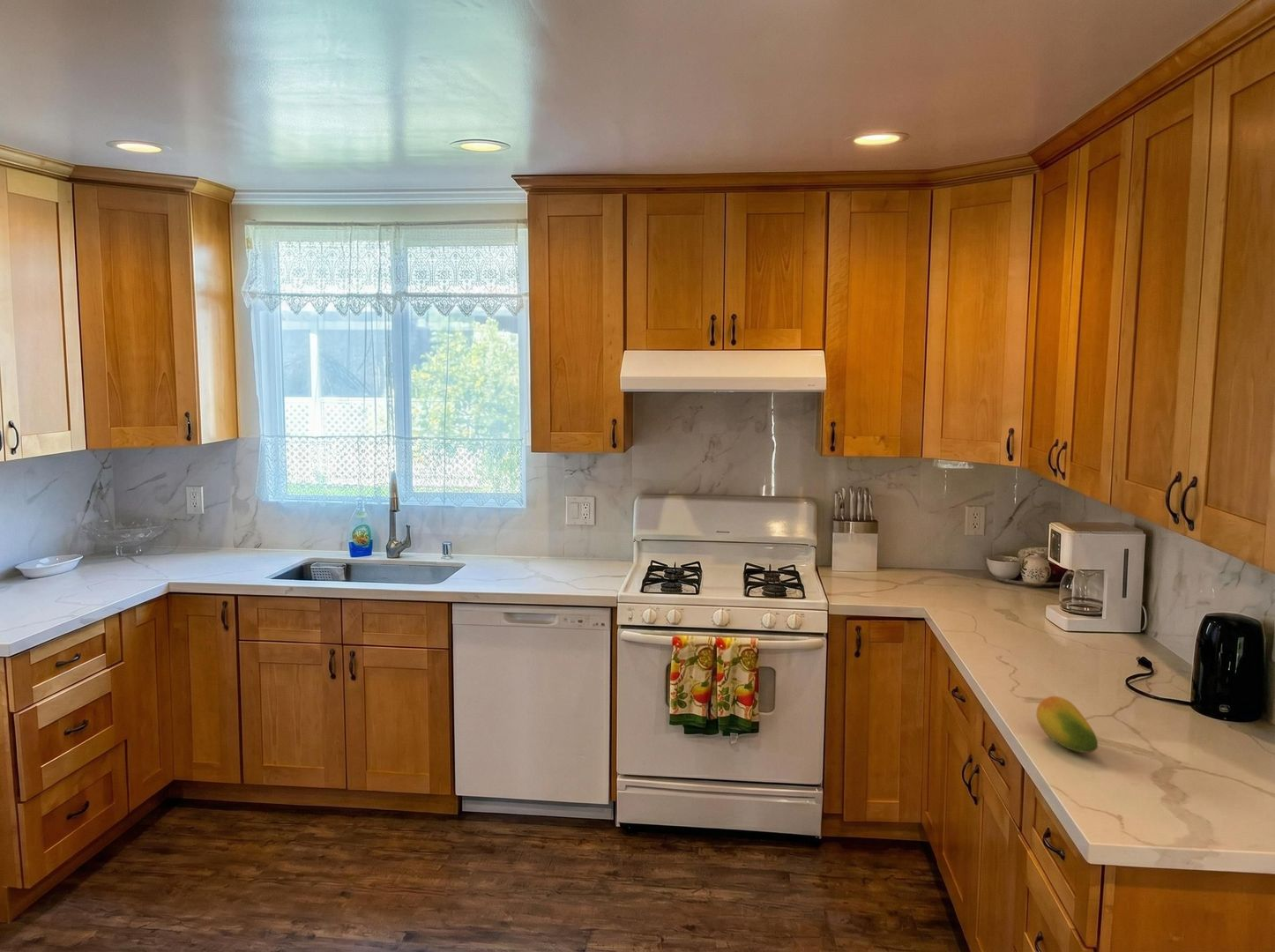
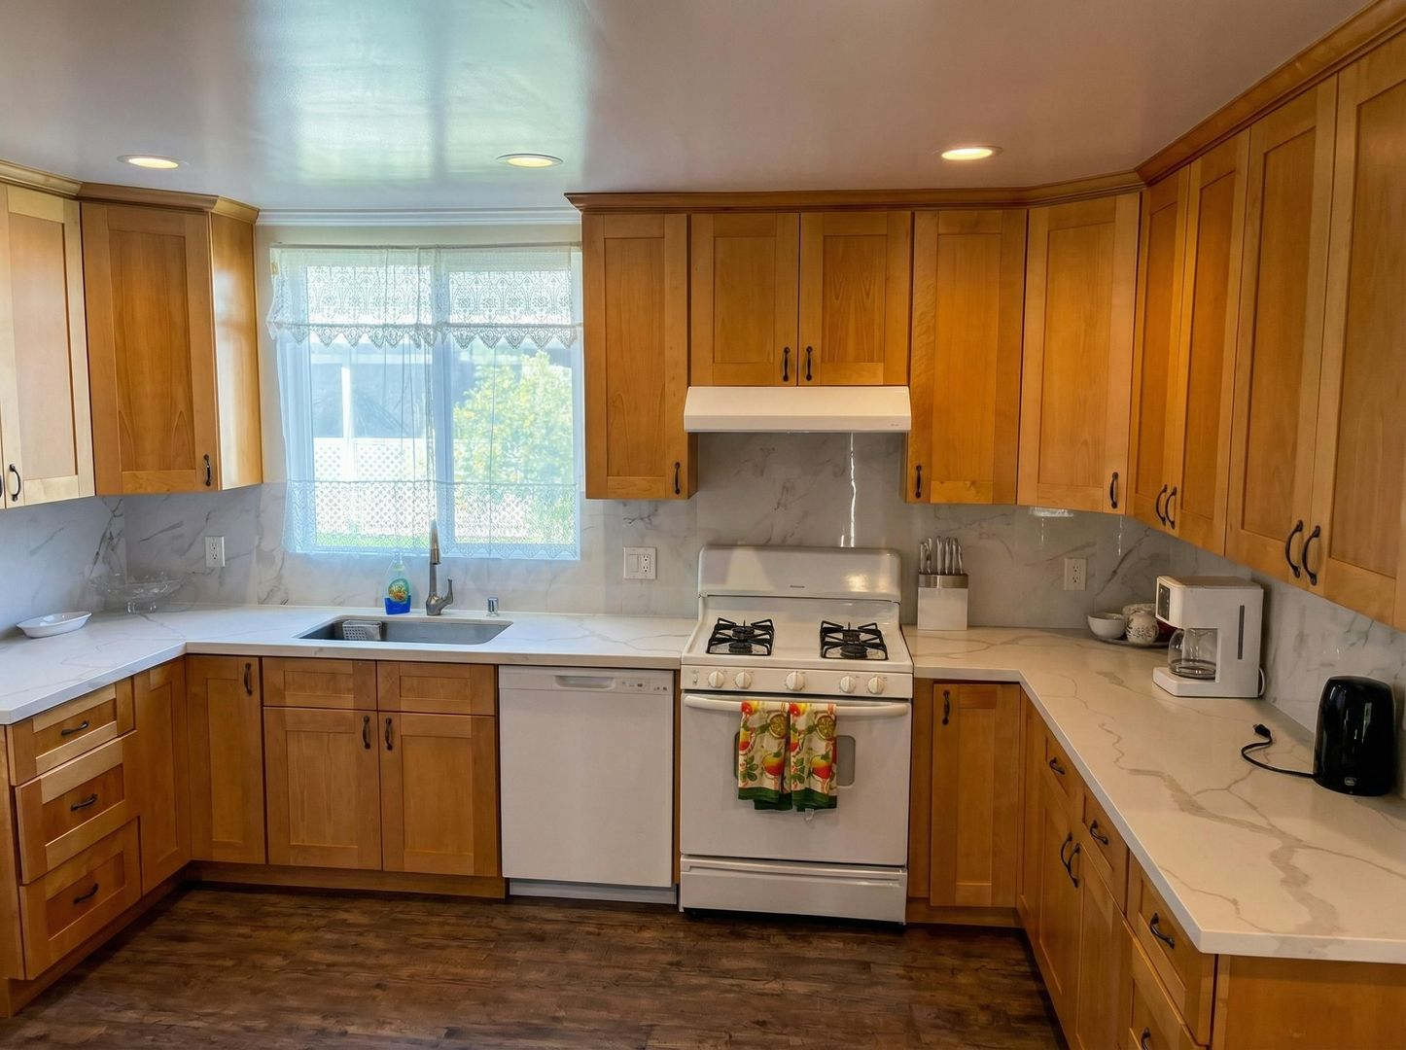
- fruit (1065, 723)
